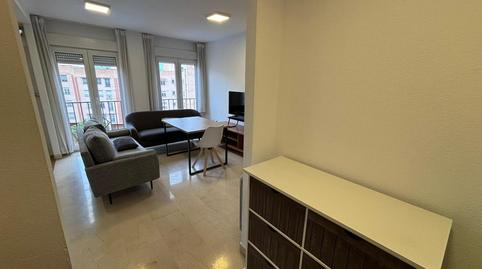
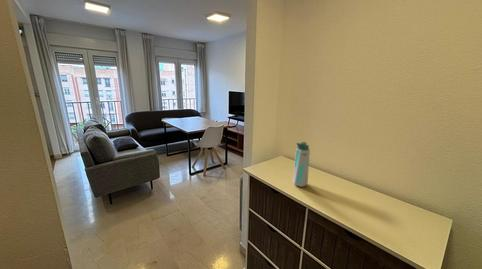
+ water bottle (301, 163)
